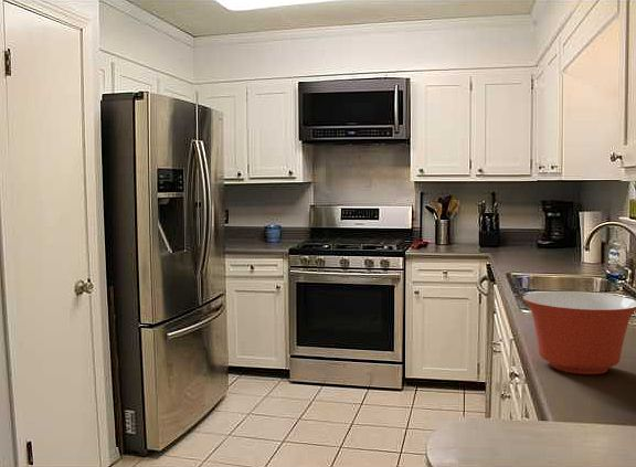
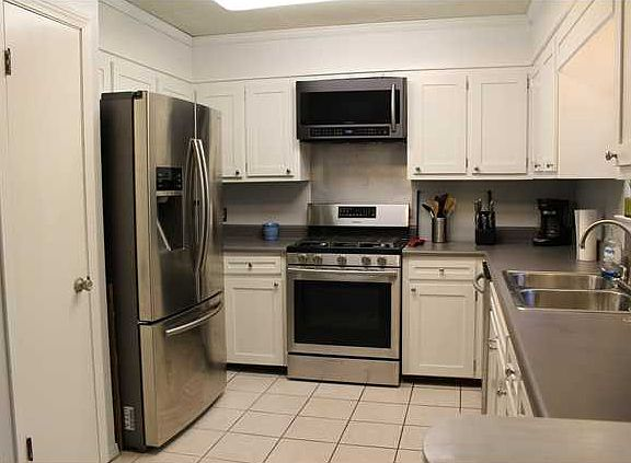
- mixing bowl (579, 332)
